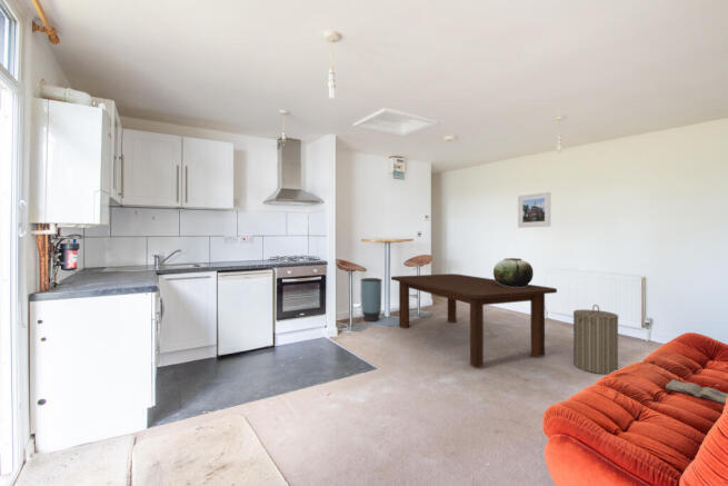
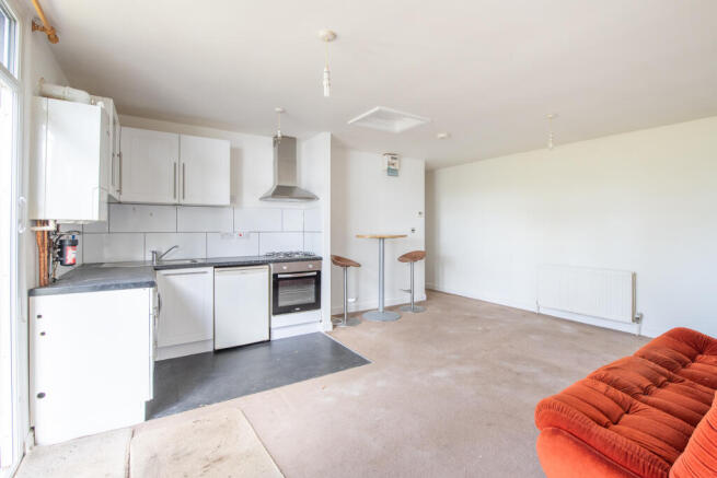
- laundry hamper (595, 336)
- diary (699, 390)
- trash can (370, 298)
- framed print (533, 210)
- dining table (455, 310)
- ceramic pot (512, 271)
